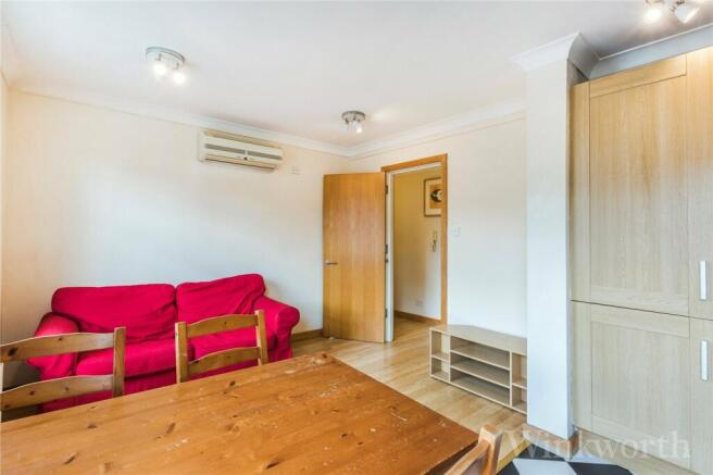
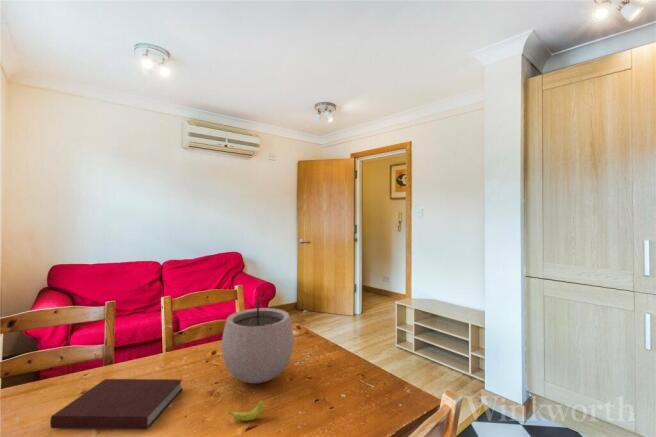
+ banana (245, 412)
+ notebook (123, 401)
+ plant pot (258, 333)
